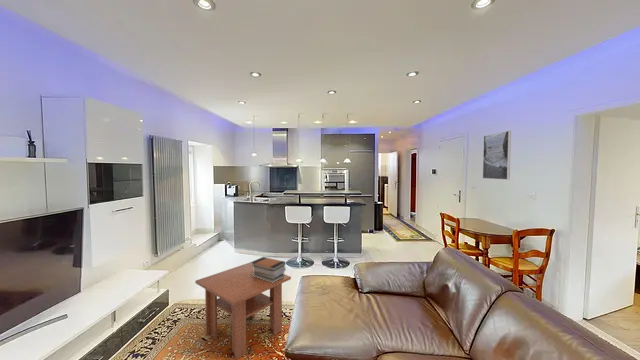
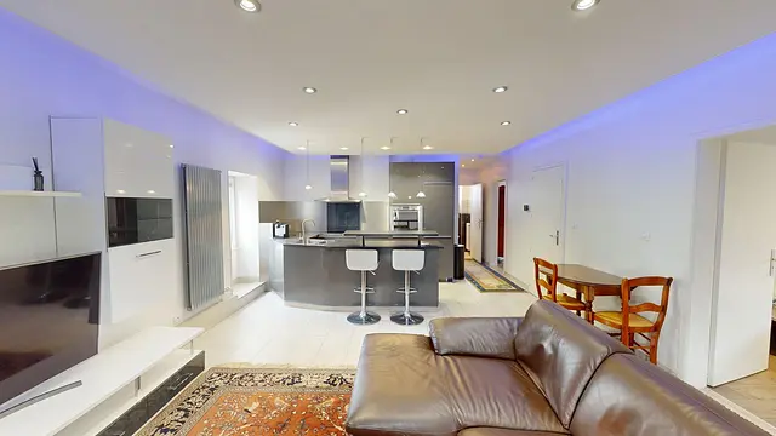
- coffee table (244, 305)
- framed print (495, 156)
- book stack (268, 269)
